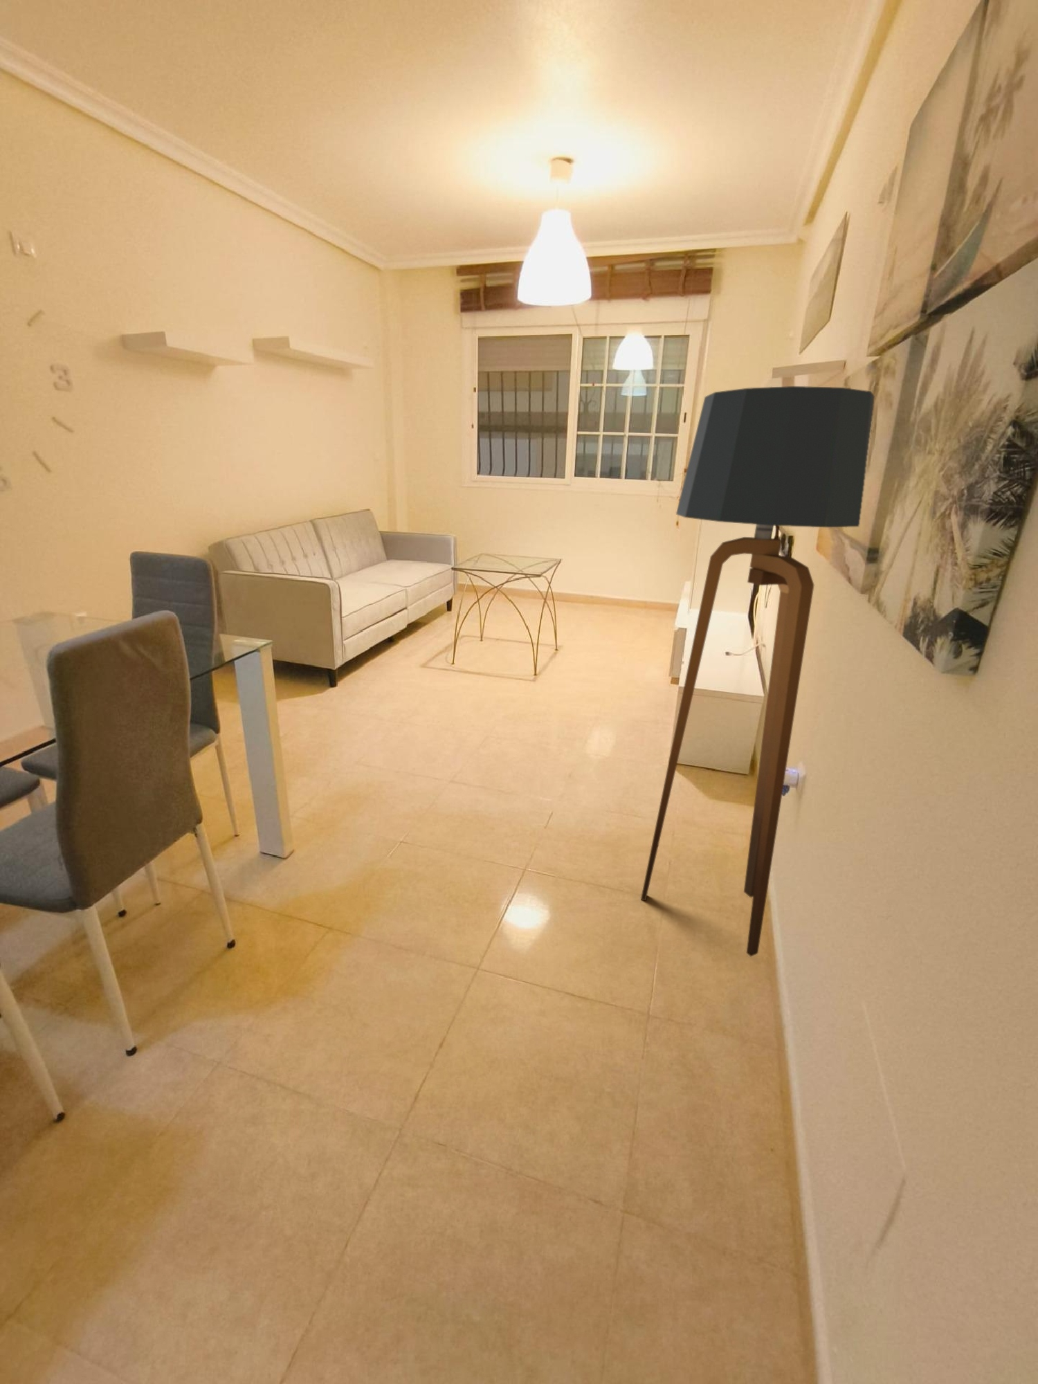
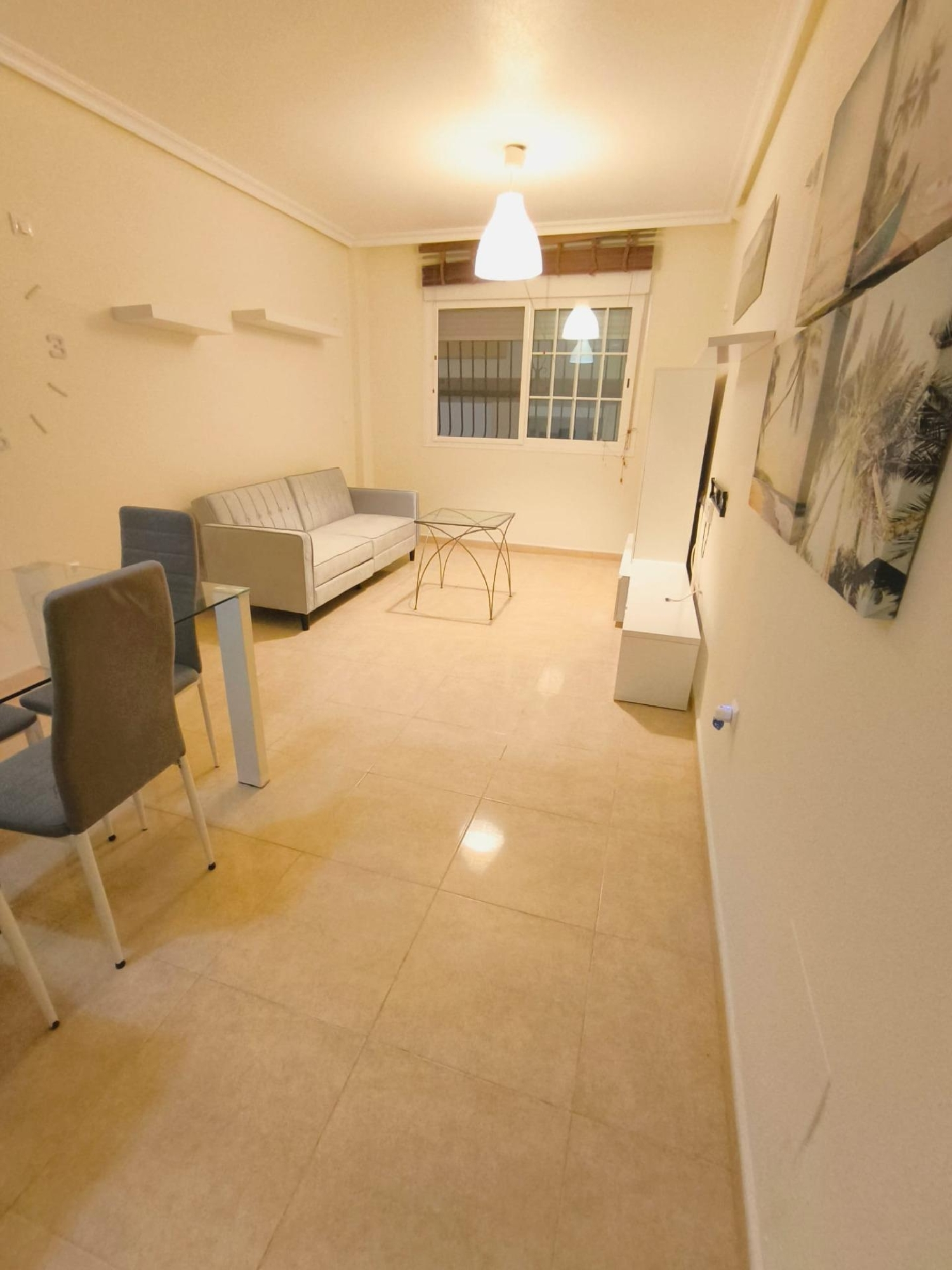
- floor lamp (767, 699)
